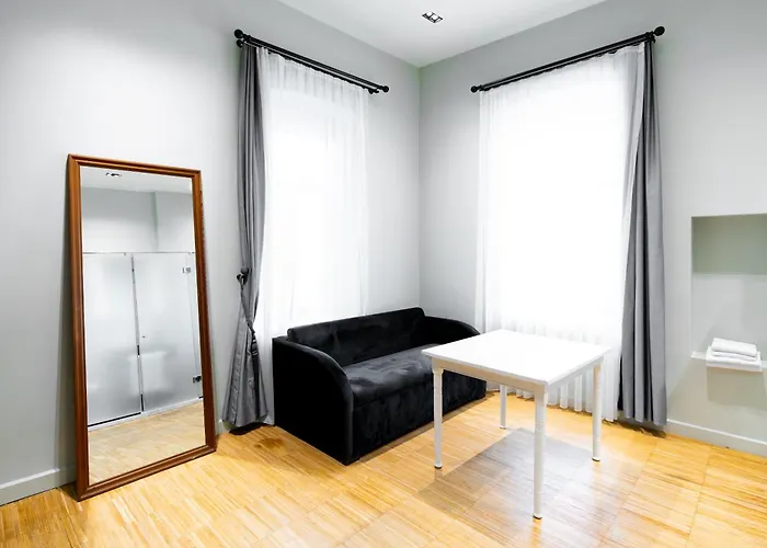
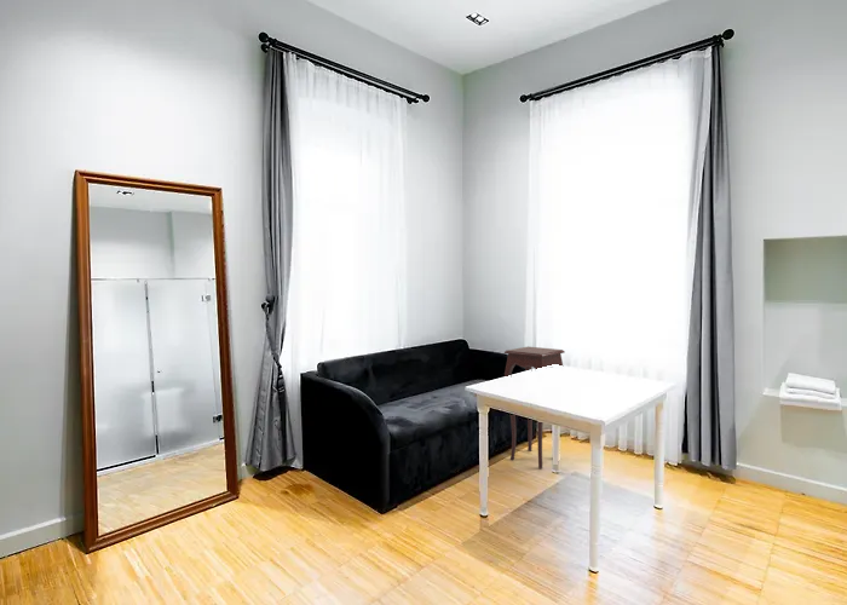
+ side table (528, 419)
